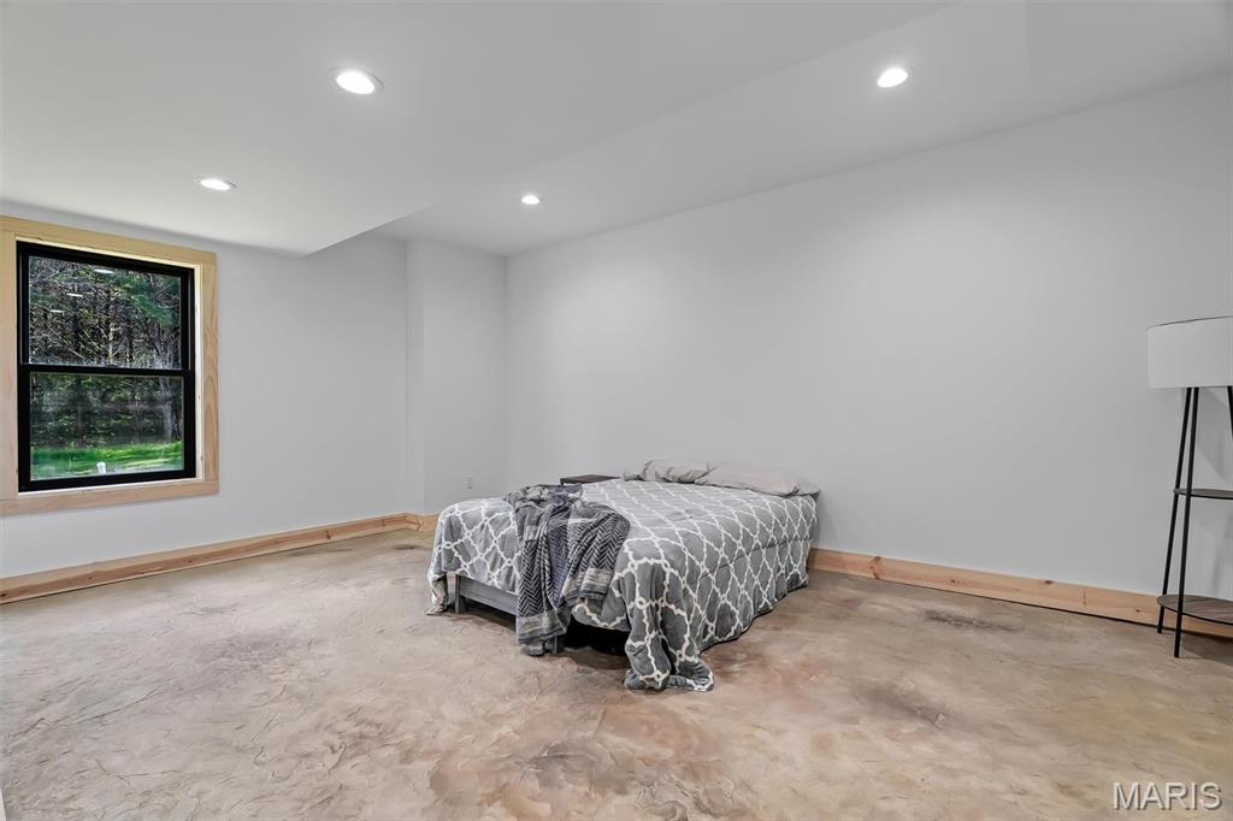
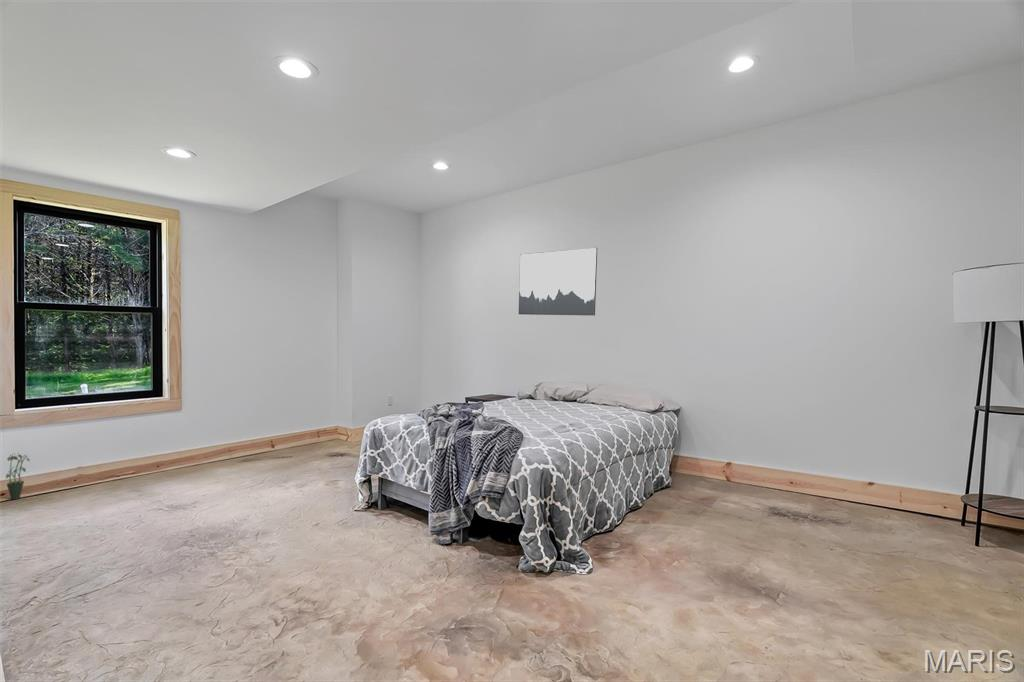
+ wall art (555, 283)
+ potted plant (18, 475)
